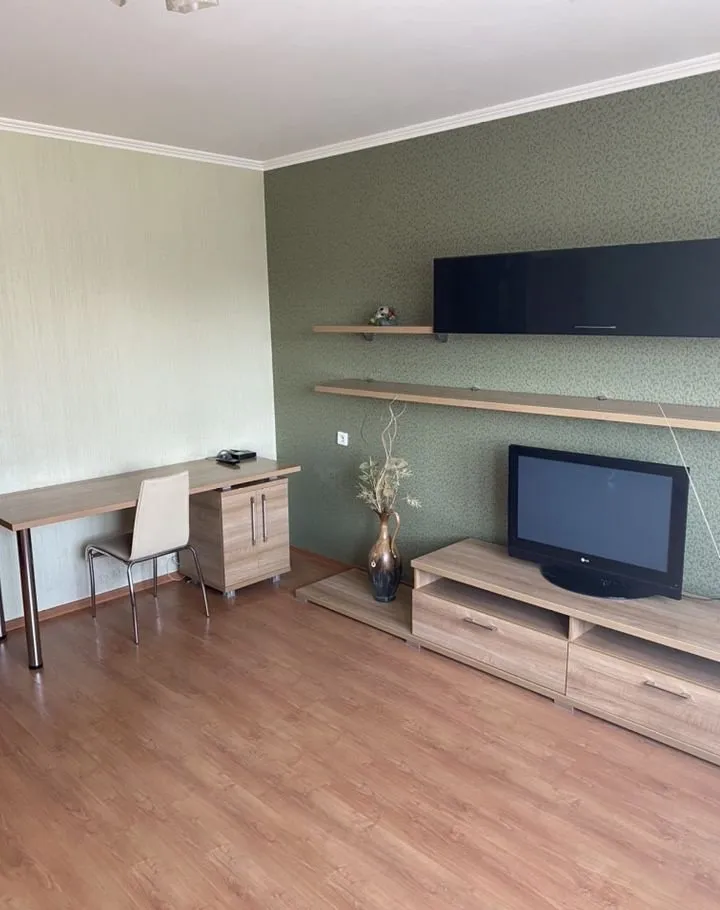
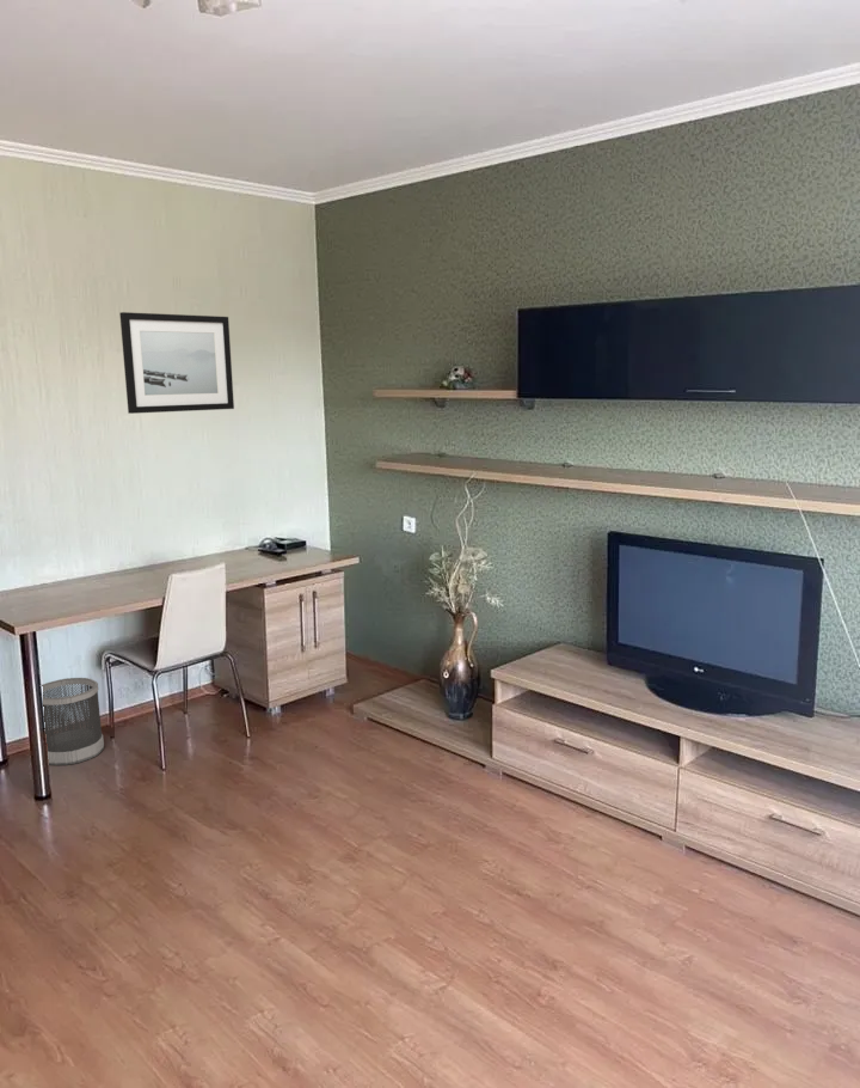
+ wall art (179, 362)
+ wastebasket (68, 720)
